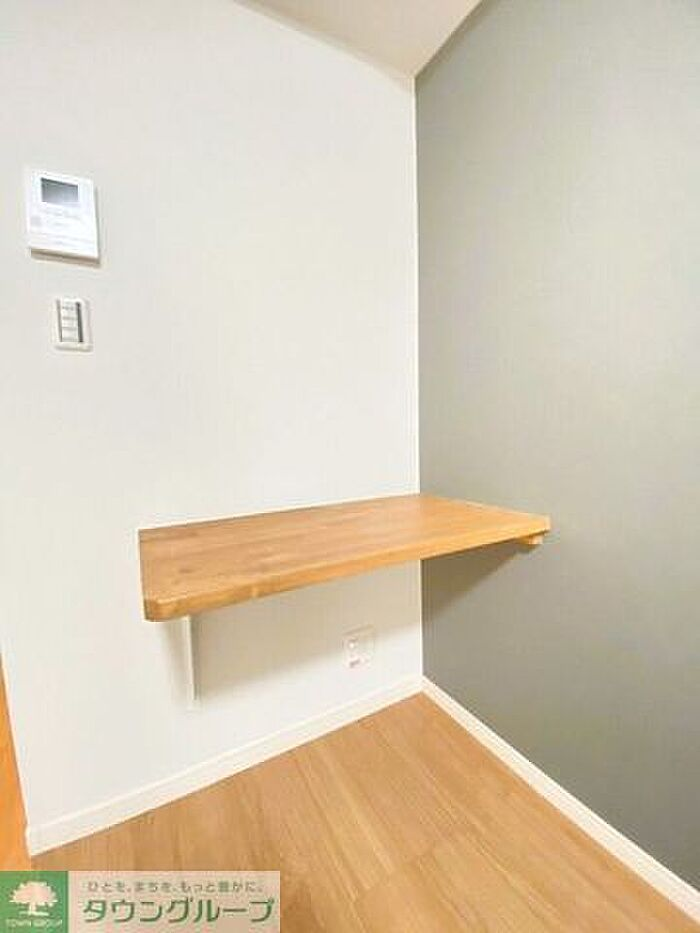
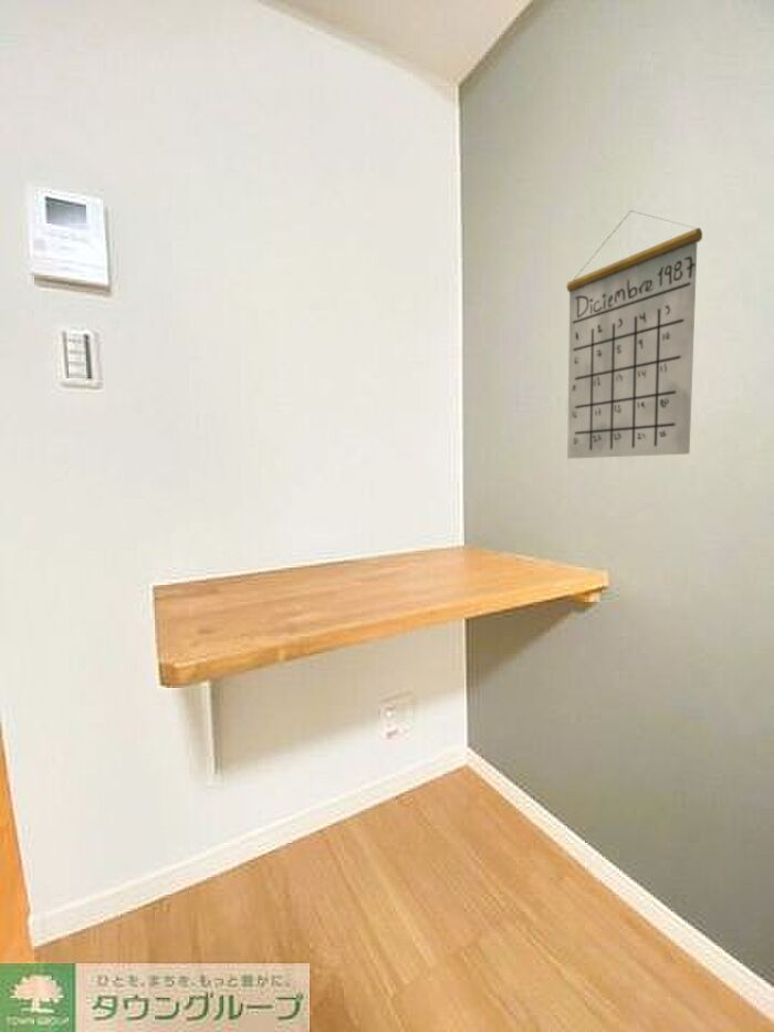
+ calendar (625, 335)
